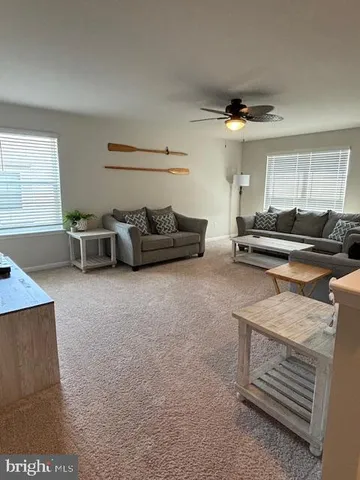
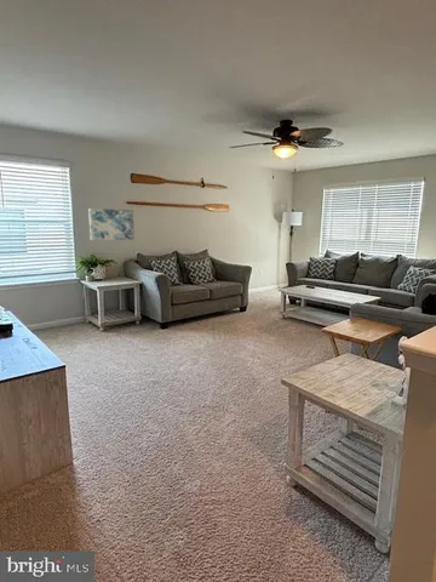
+ wall art (111, 224)
